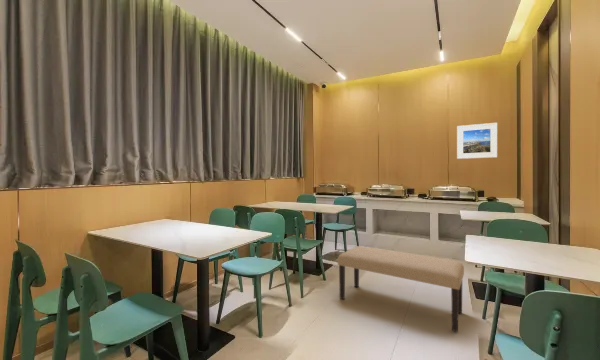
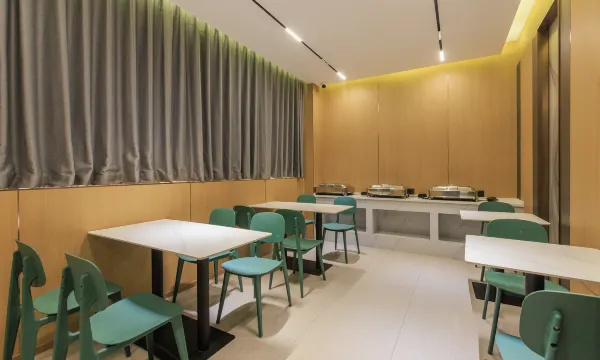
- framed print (476, 141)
- bench (399, 277)
